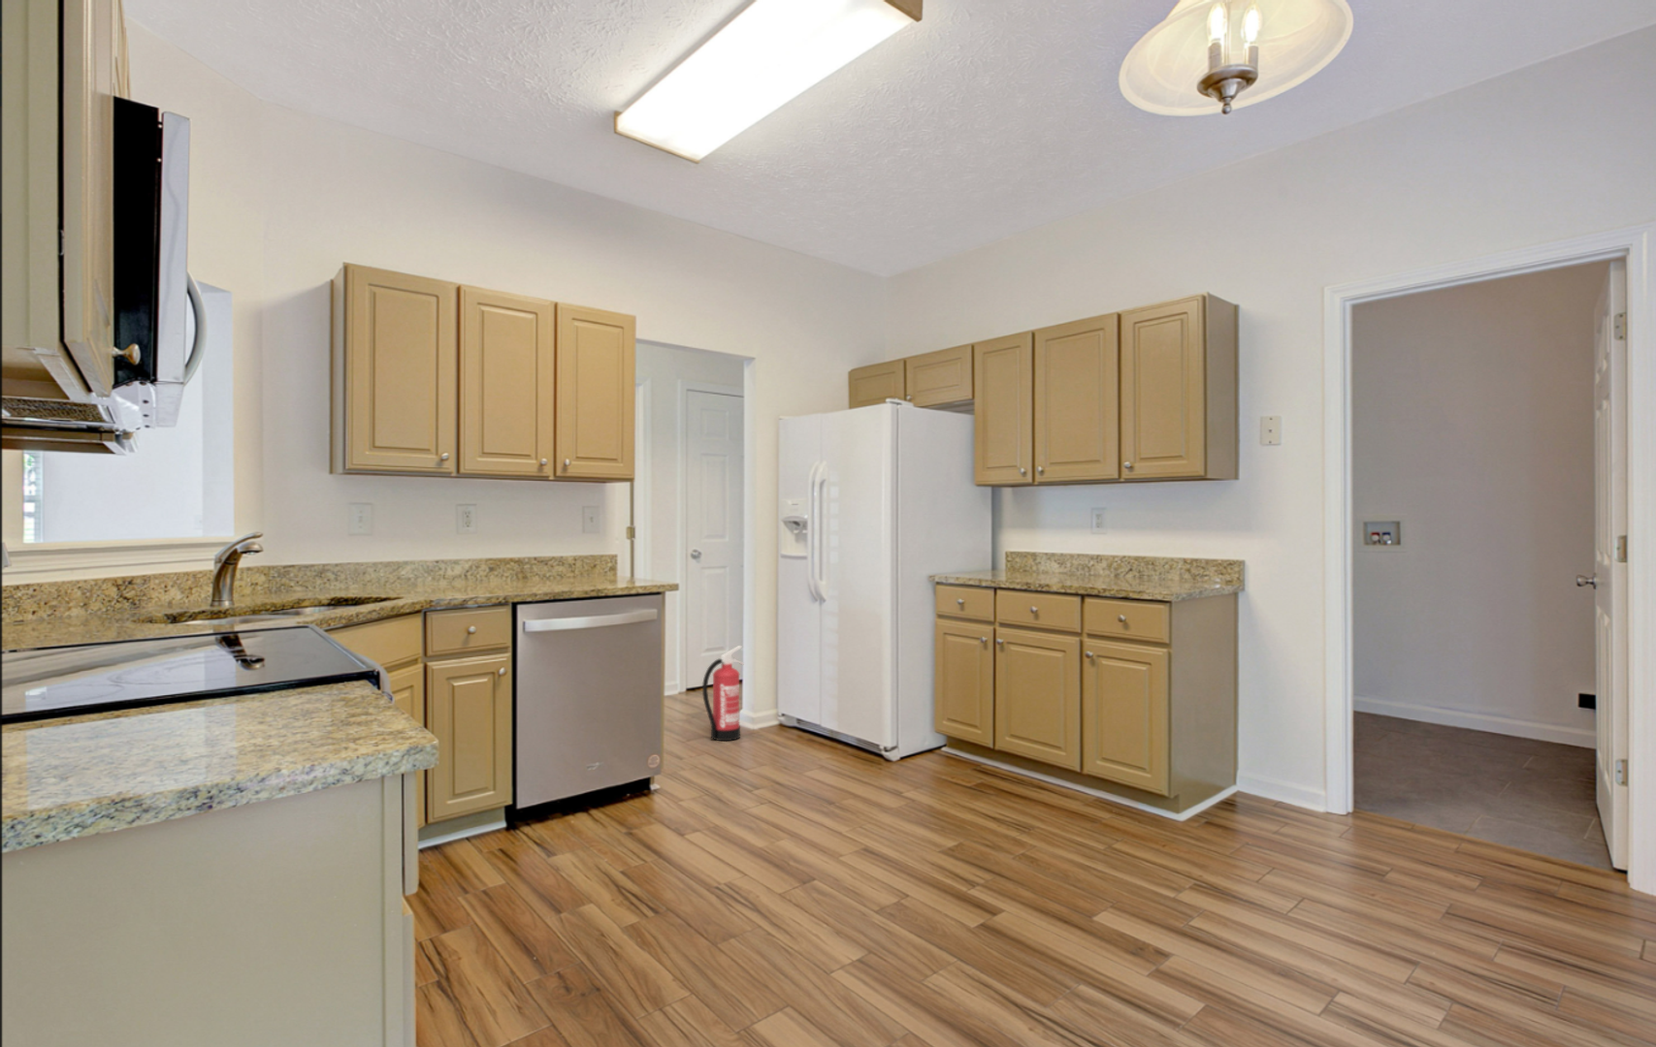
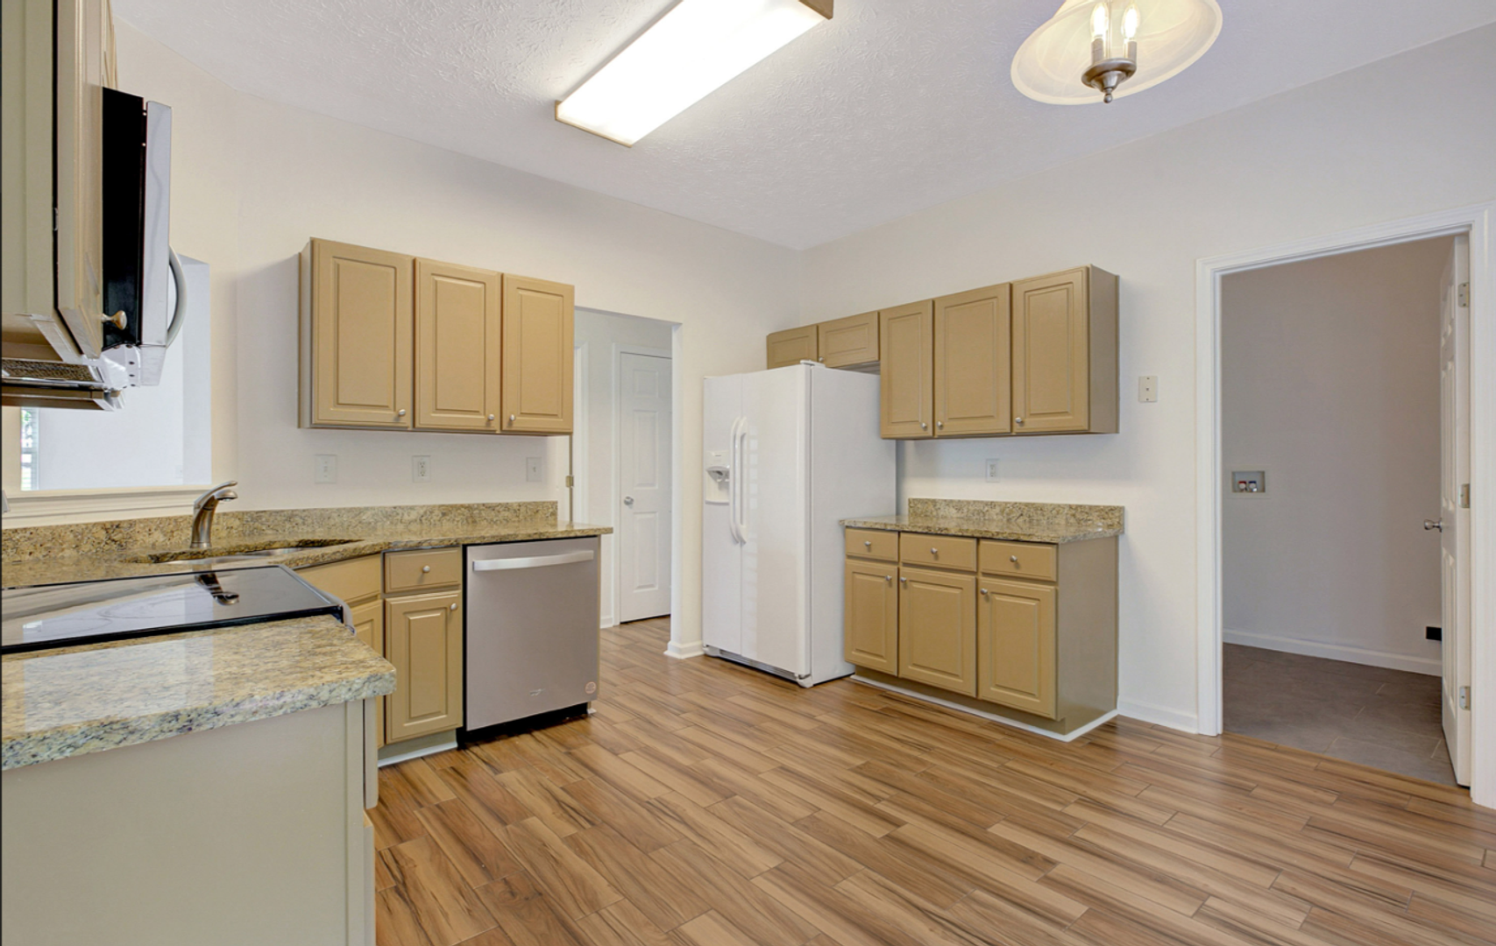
- fire extinguisher (723, 692)
